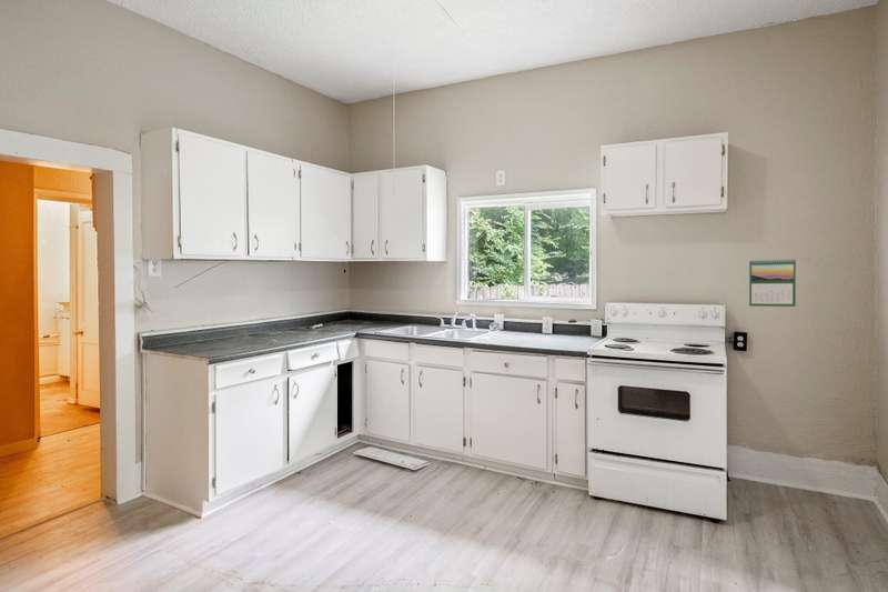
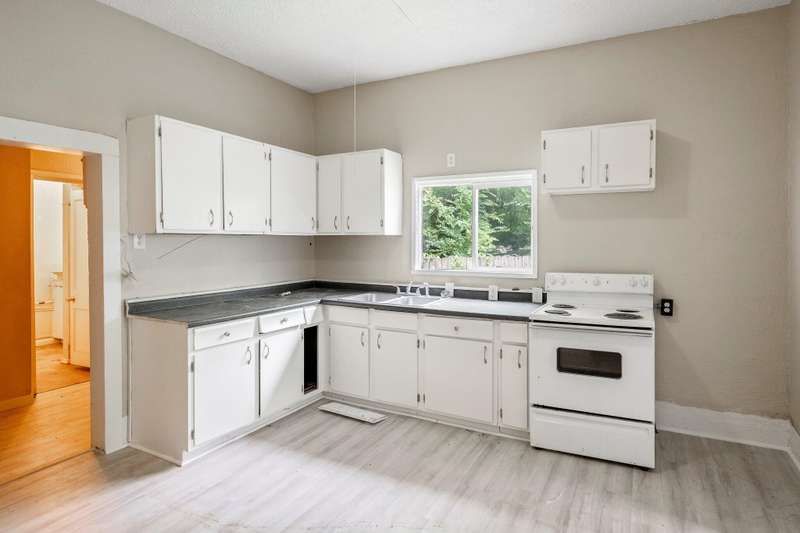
- calendar (771, 282)
